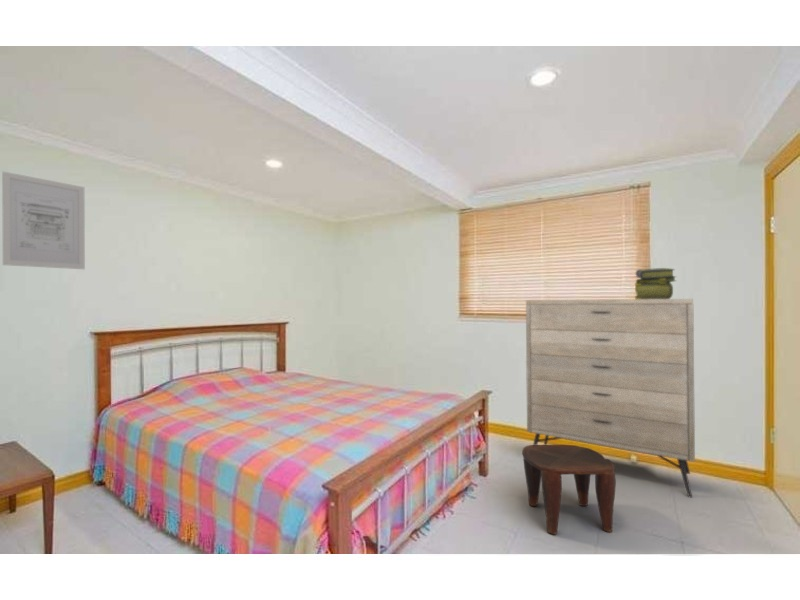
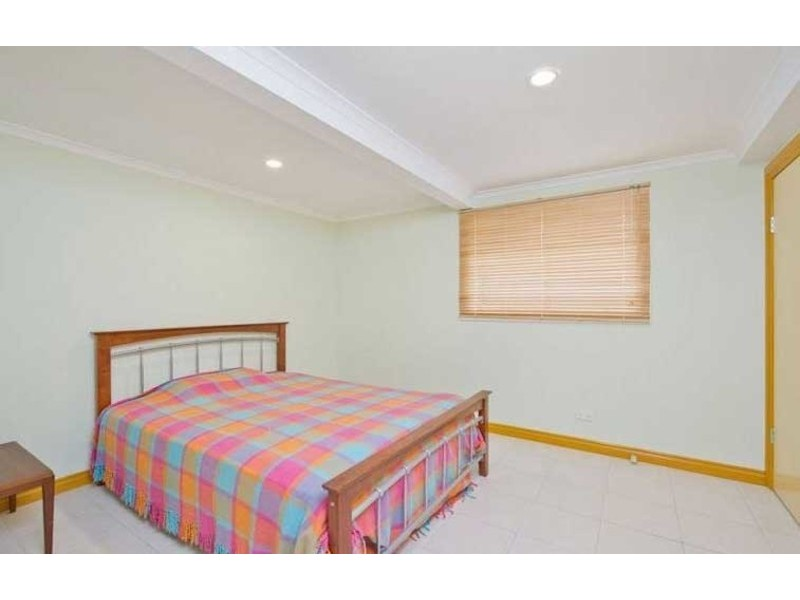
- dresser (605, 383)
- stool (561, 485)
- stack of books (655, 282)
- wall art (46, 223)
